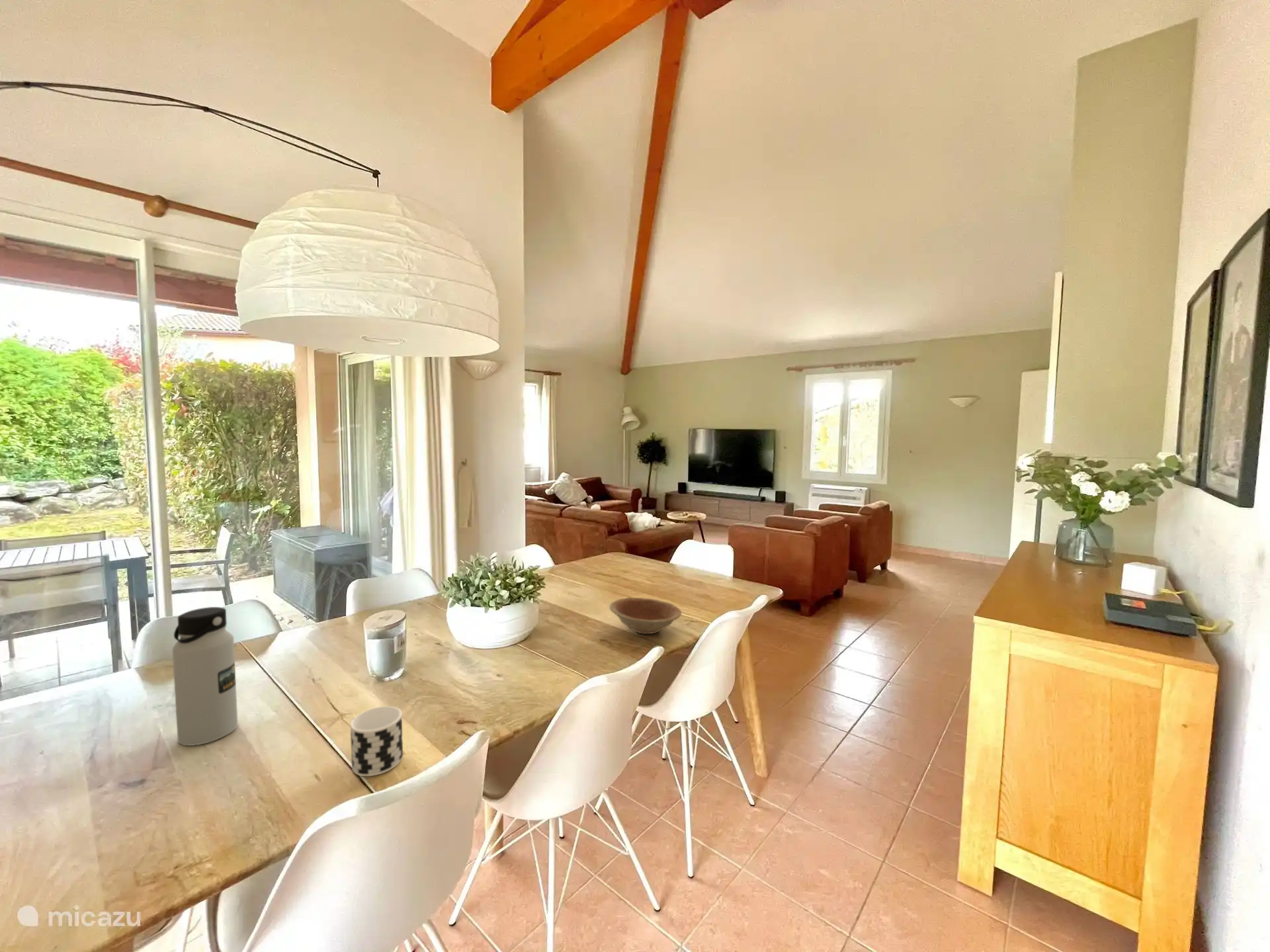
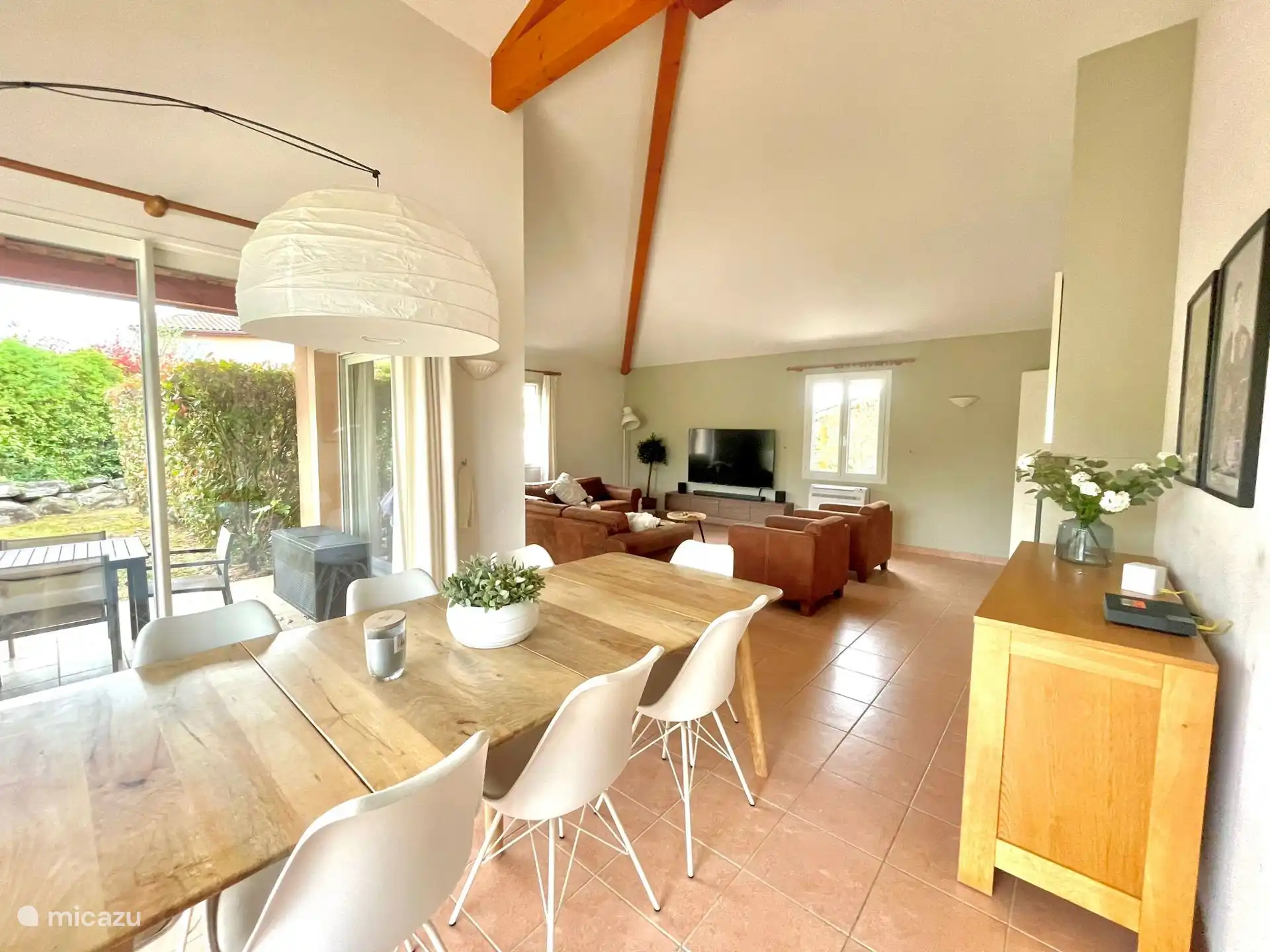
- water bottle (205, 672)
- cup (376, 736)
- bowl (645, 617)
